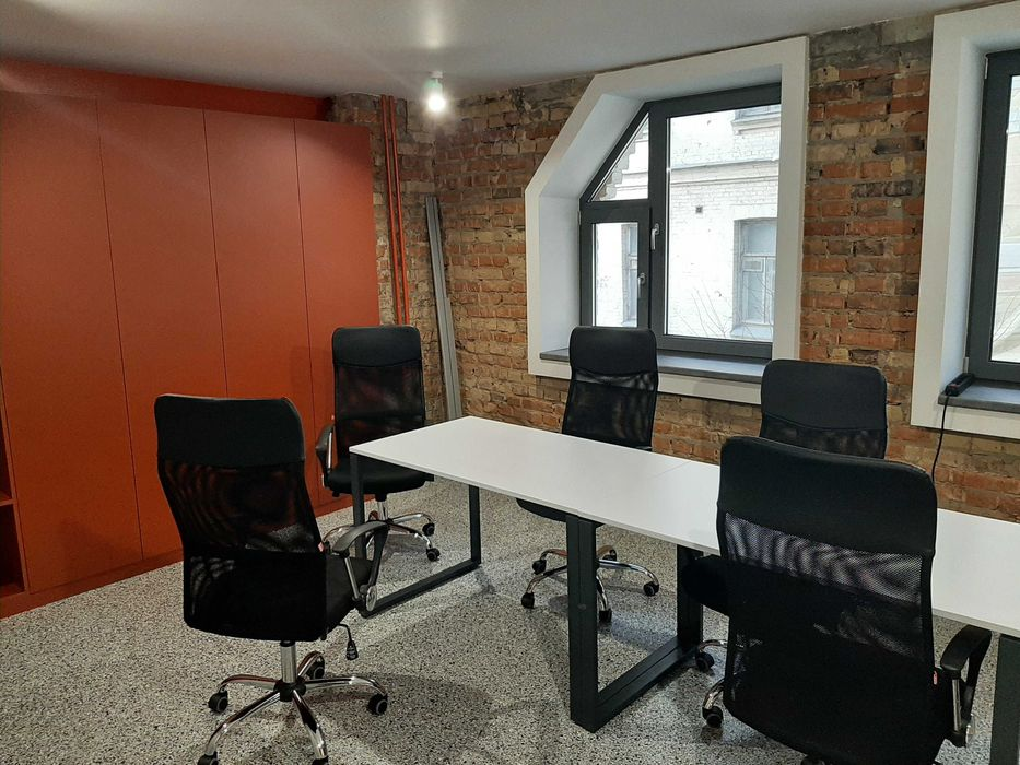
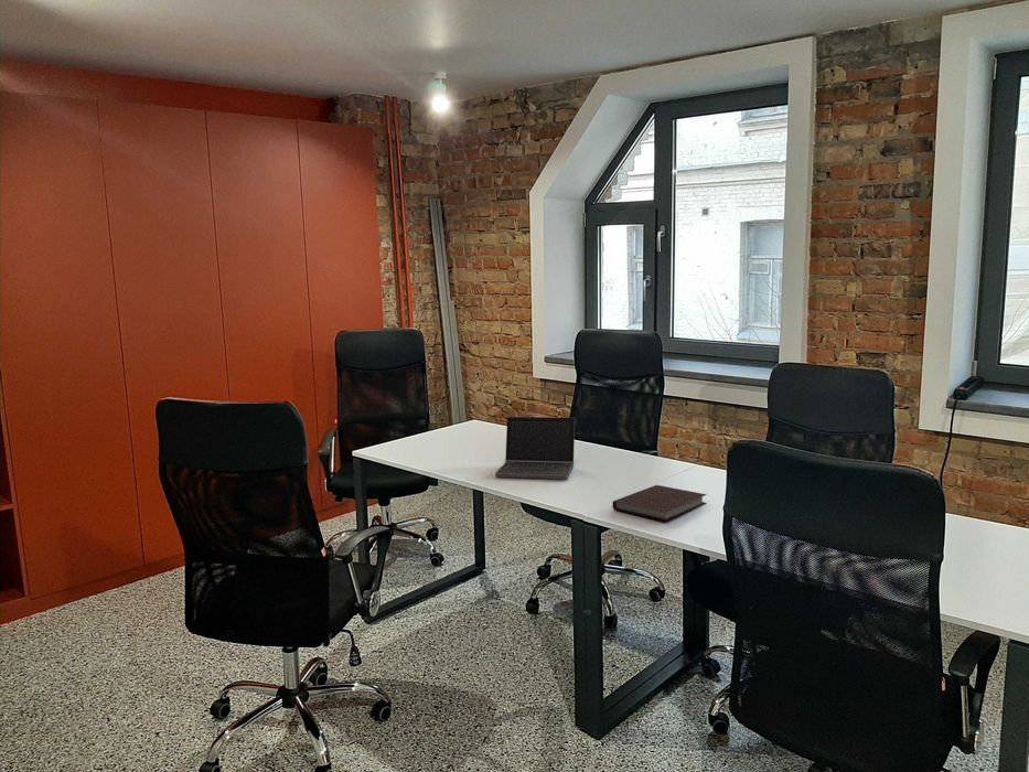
+ notebook (660, 501)
+ laptop computer (536, 446)
